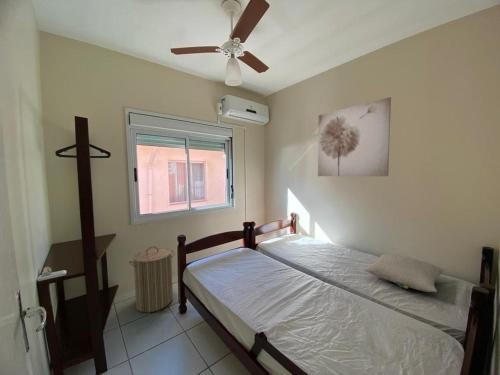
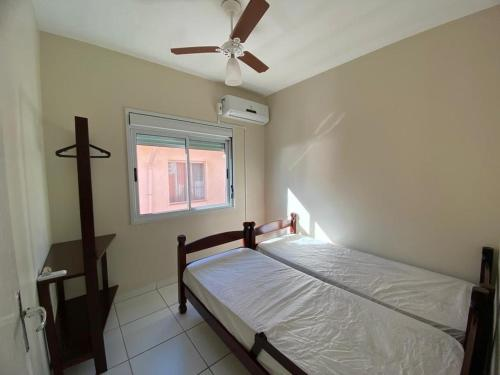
- wall art (349, 142)
- laundry hamper (153, 274)
- pillow (403, 269)
